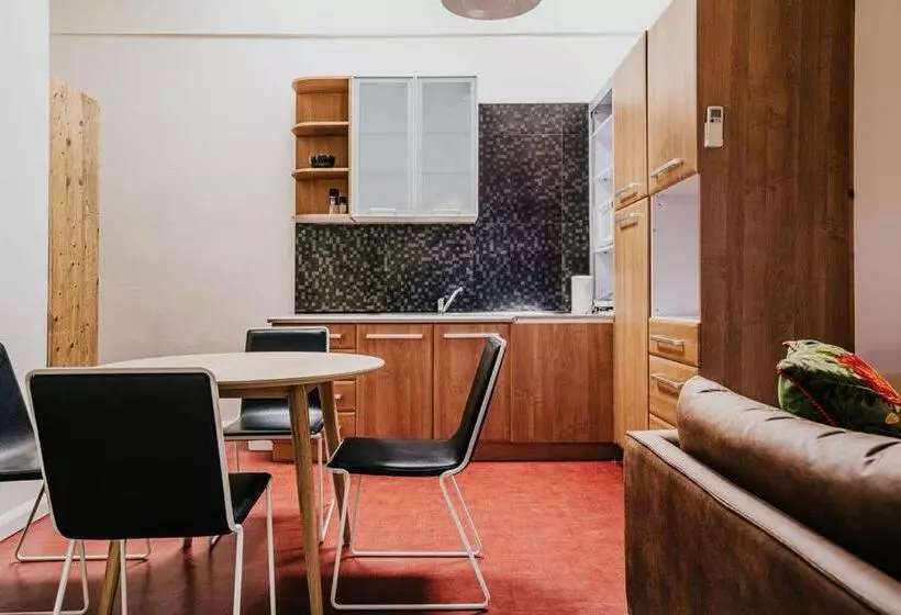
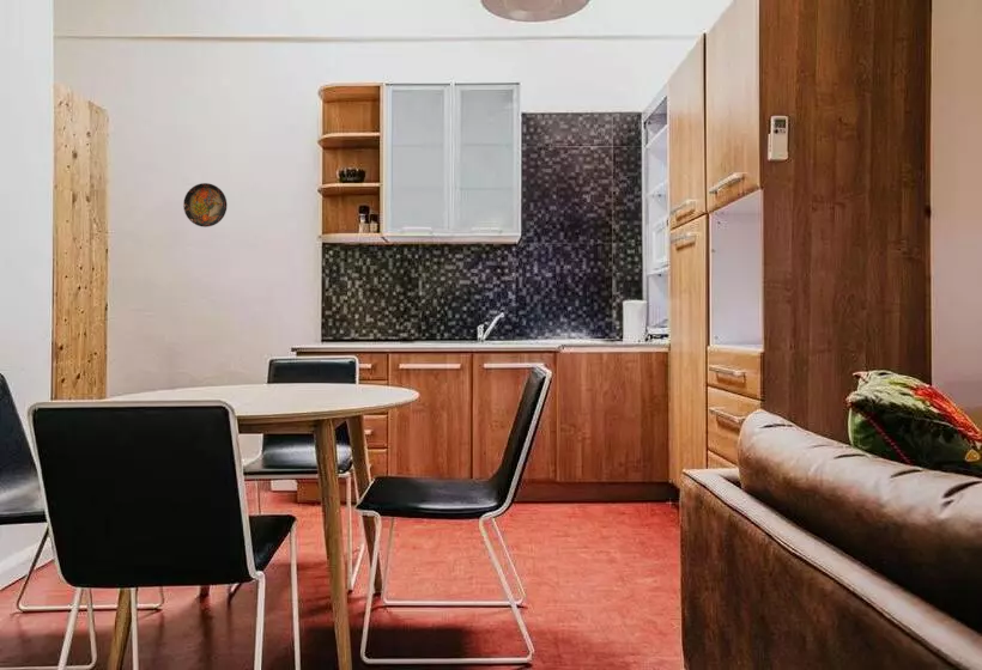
+ decorative plate (206, 205)
